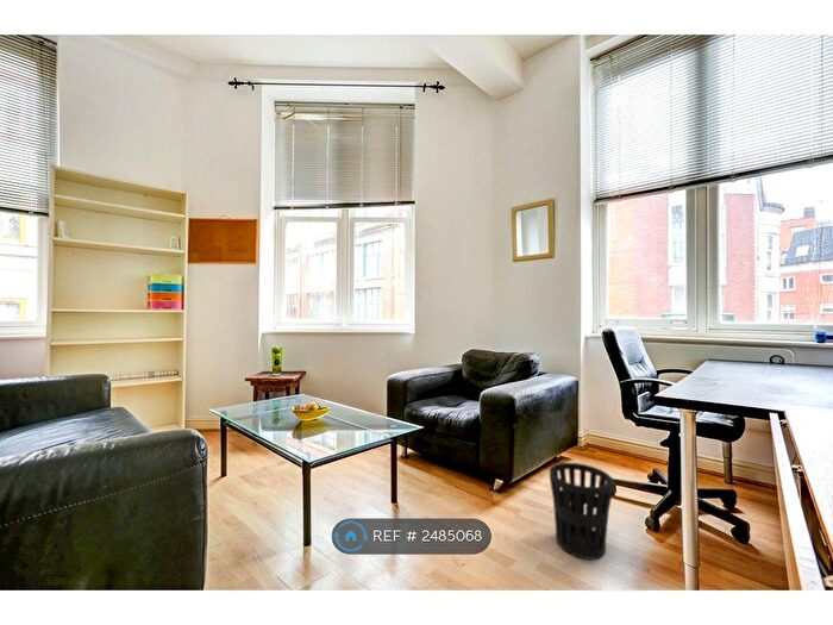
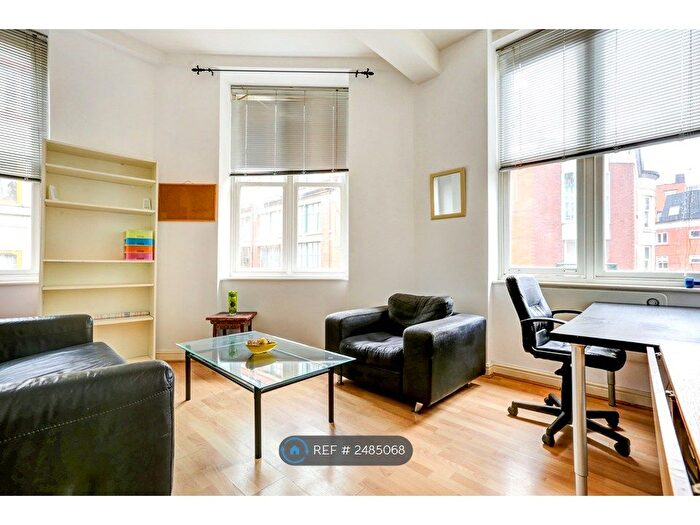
- wastebasket (580, 508)
